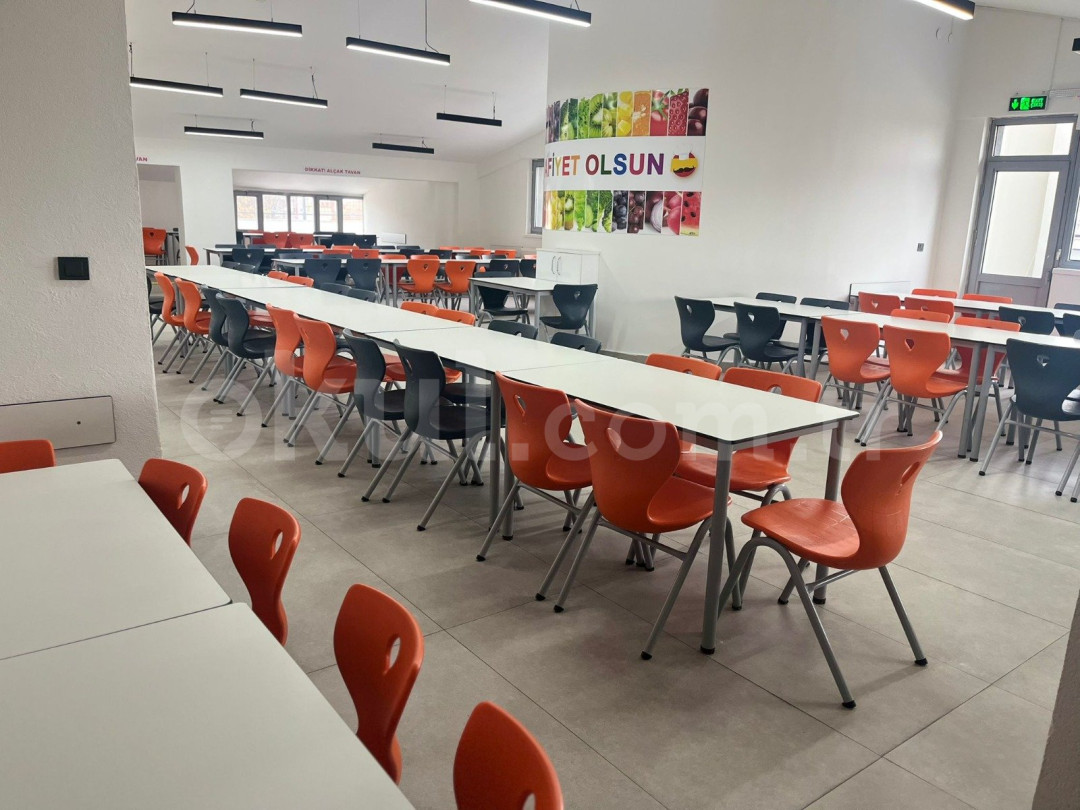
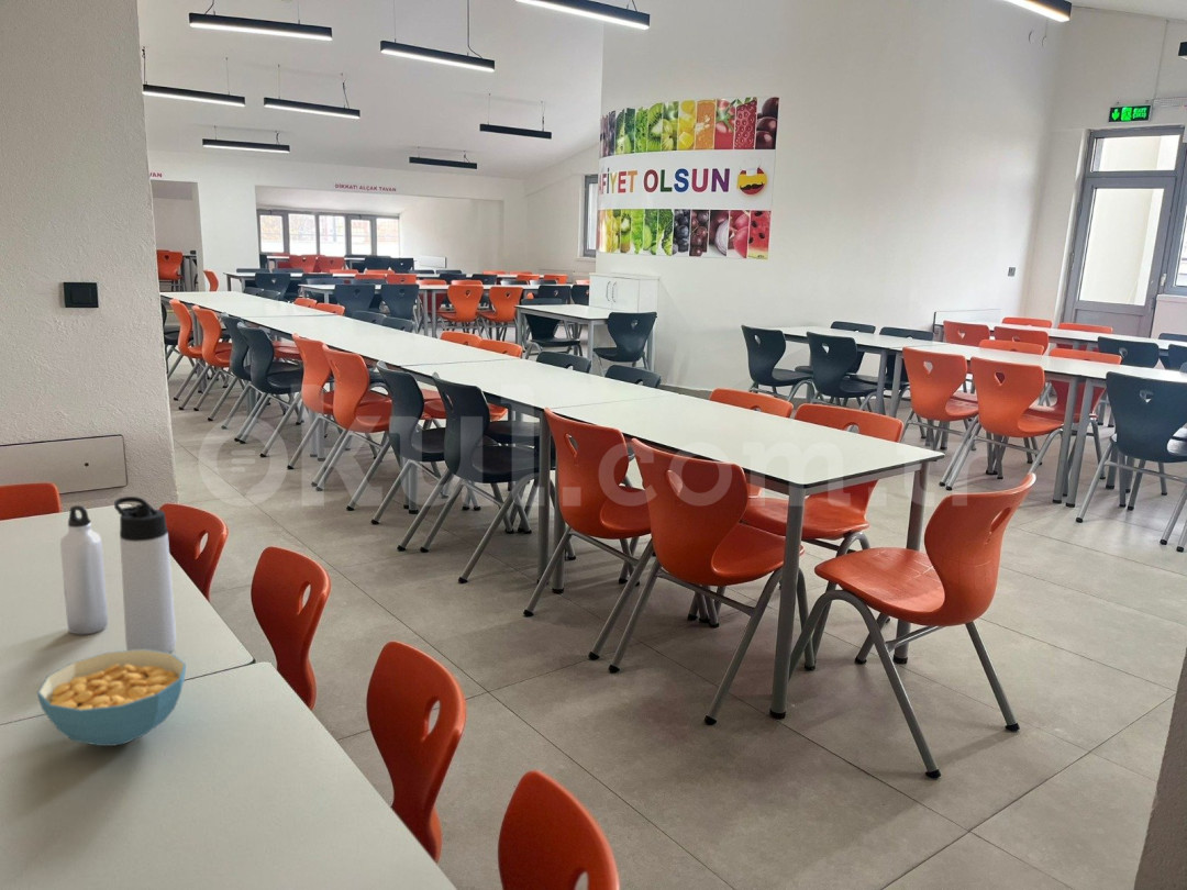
+ thermos bottle (142, 577)
+ water bottle (82, 567)
+ cereal bowl (117, 707)
